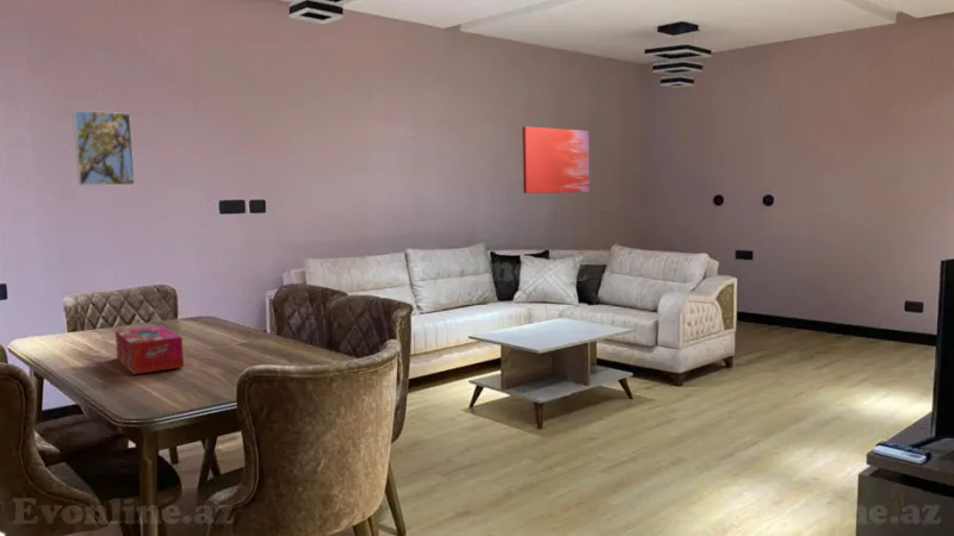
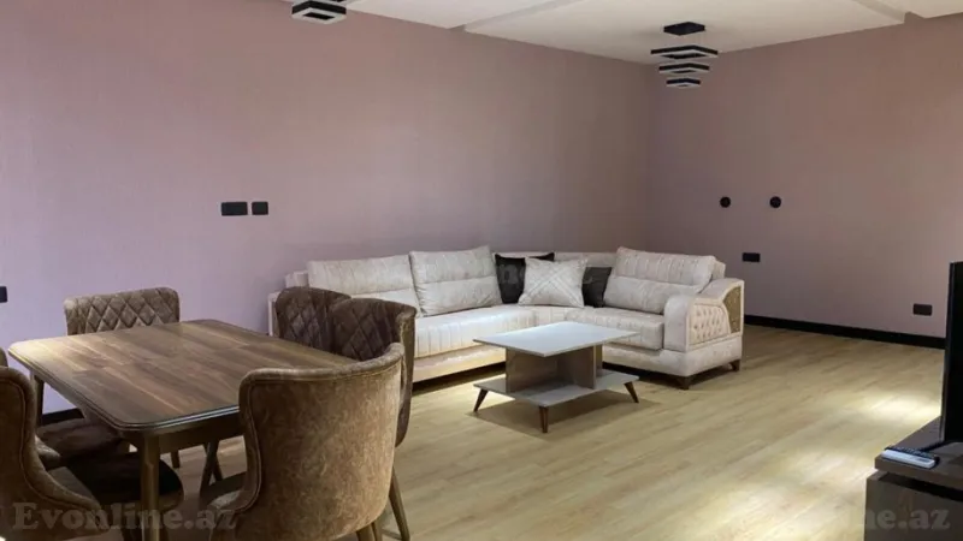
- wall art (557, 161)
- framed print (104, 148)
- tissue box (148, 348)
